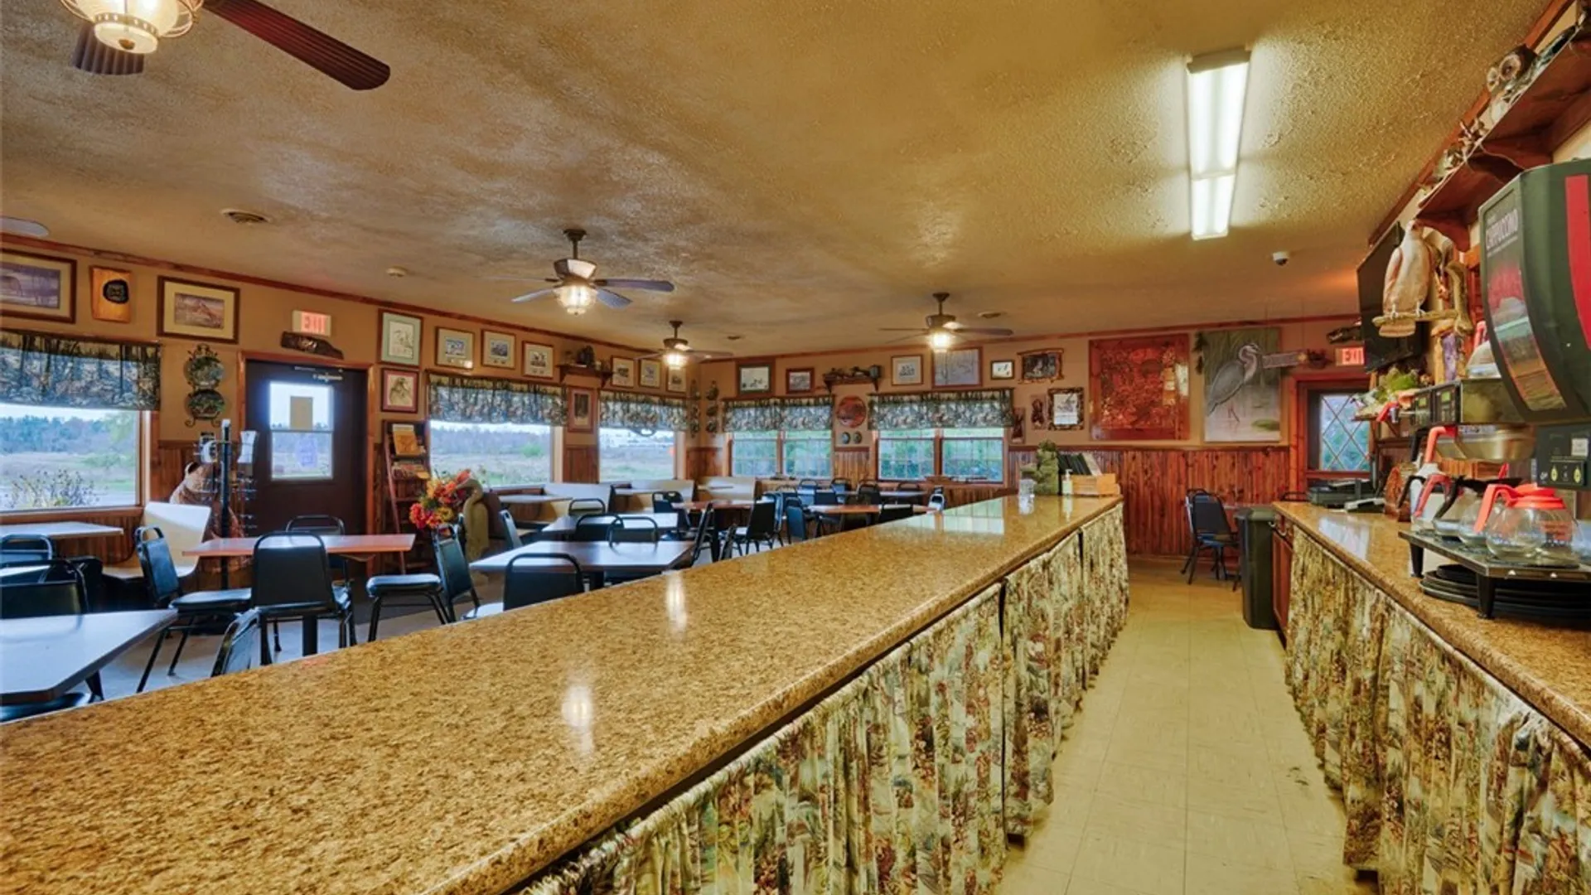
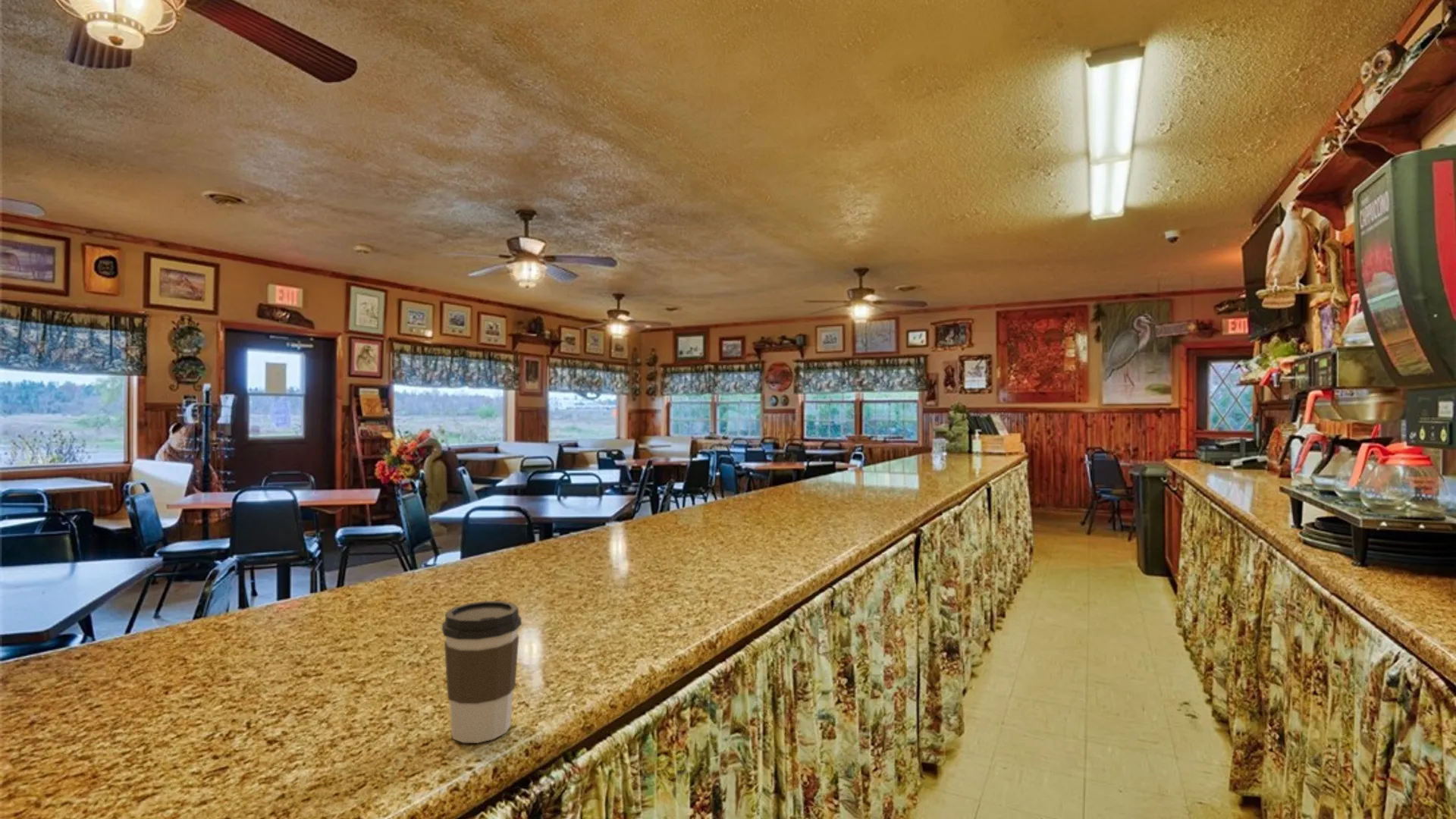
+ coffee cup (482, 670)
